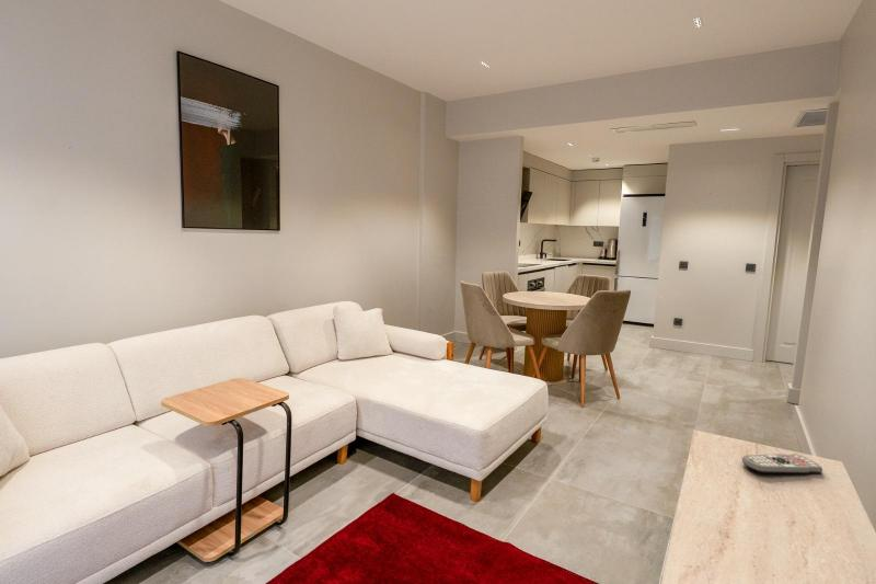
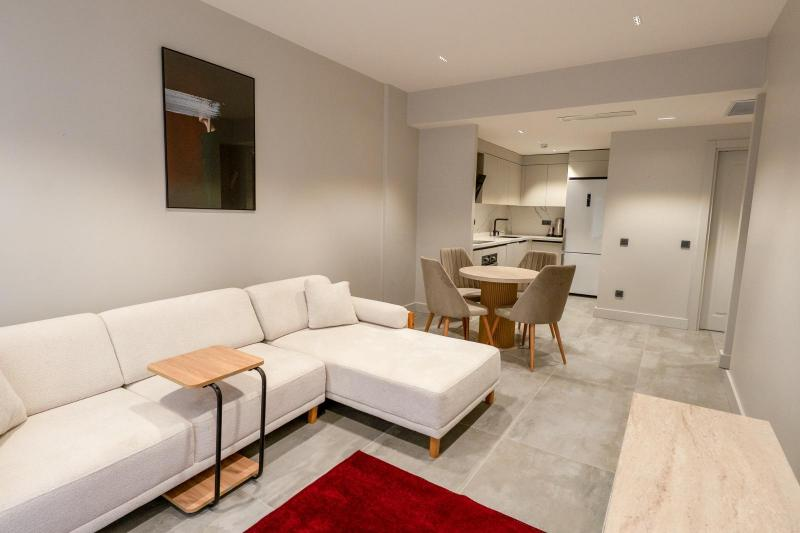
- remote control (779, 463)
